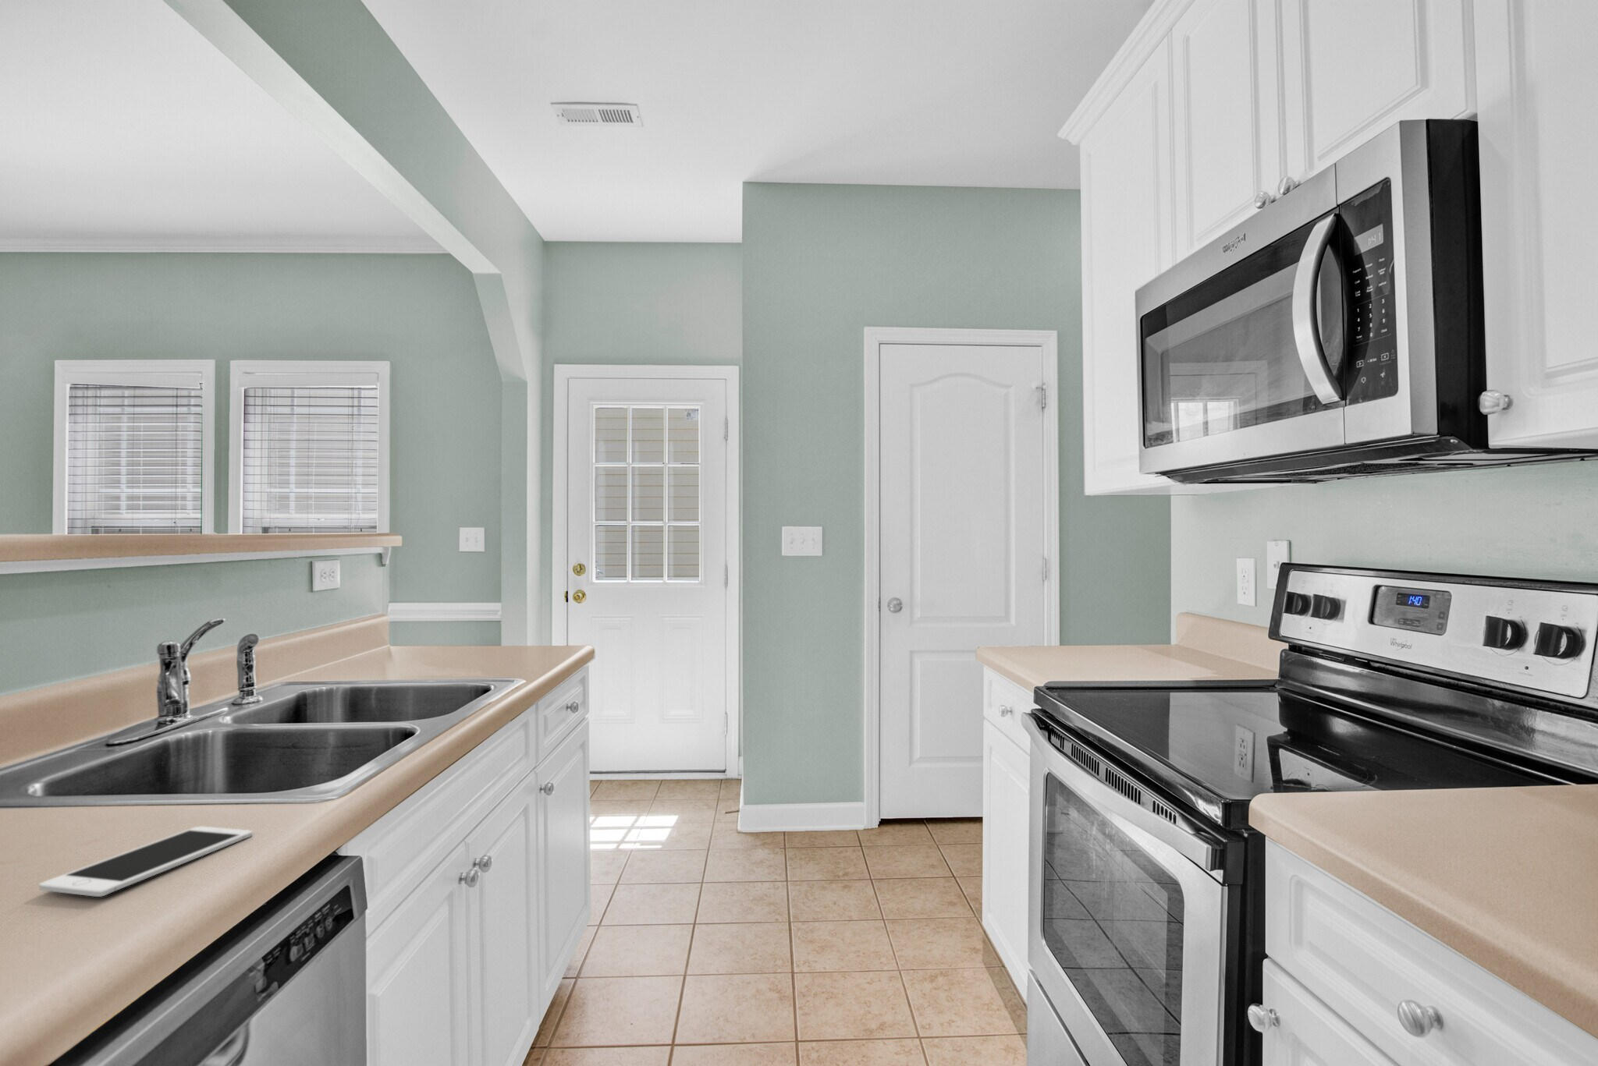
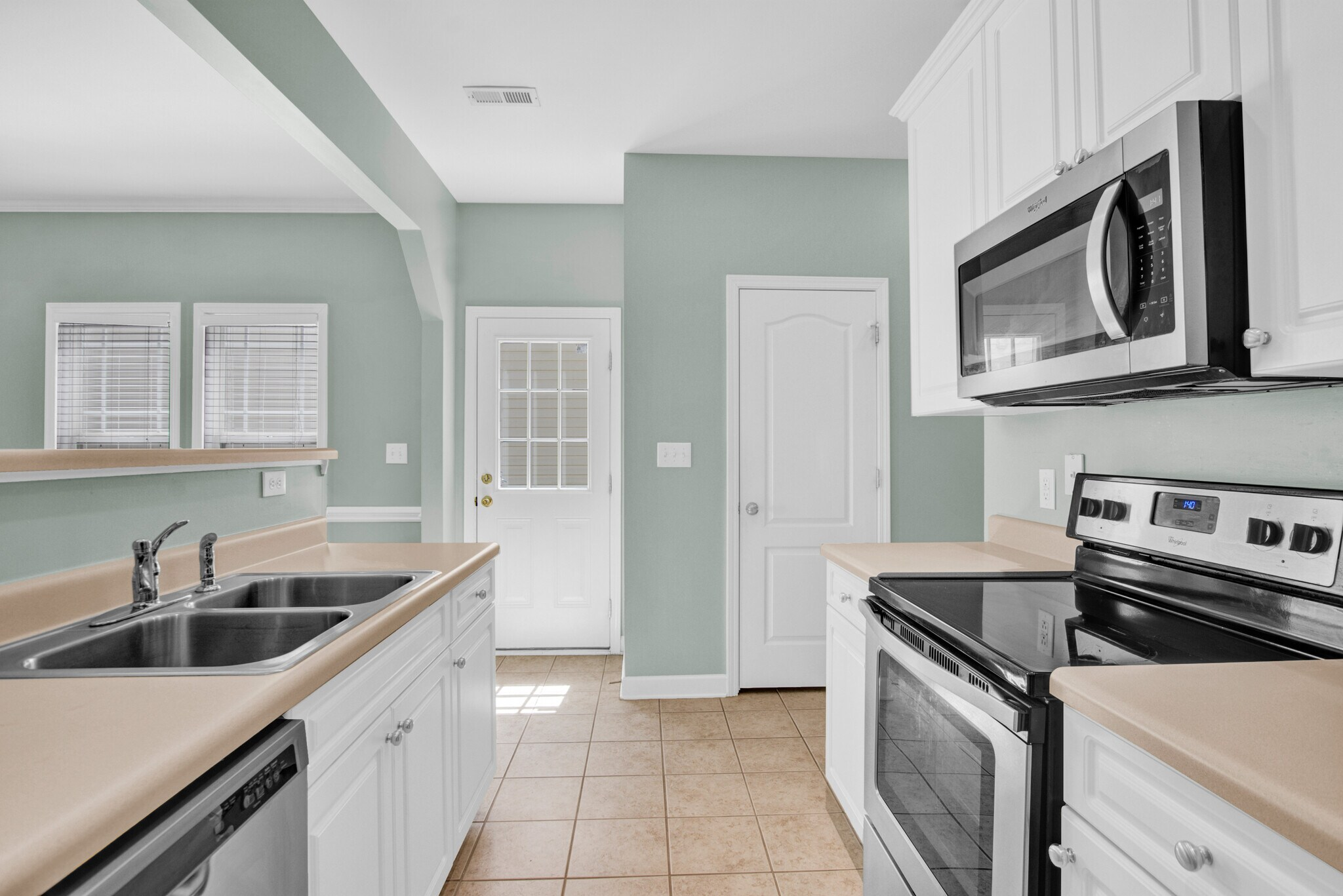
- cell phone (155, 858)
